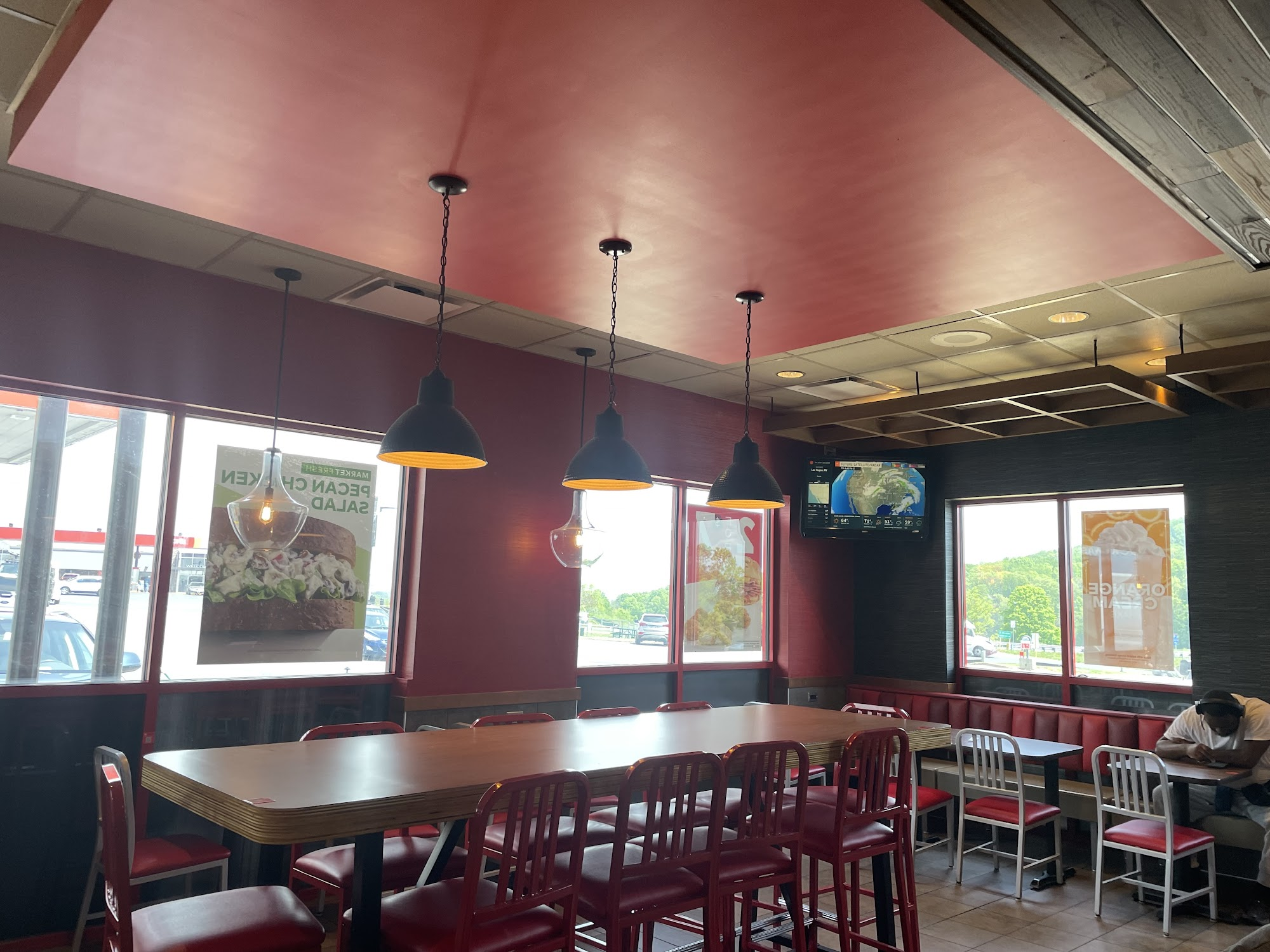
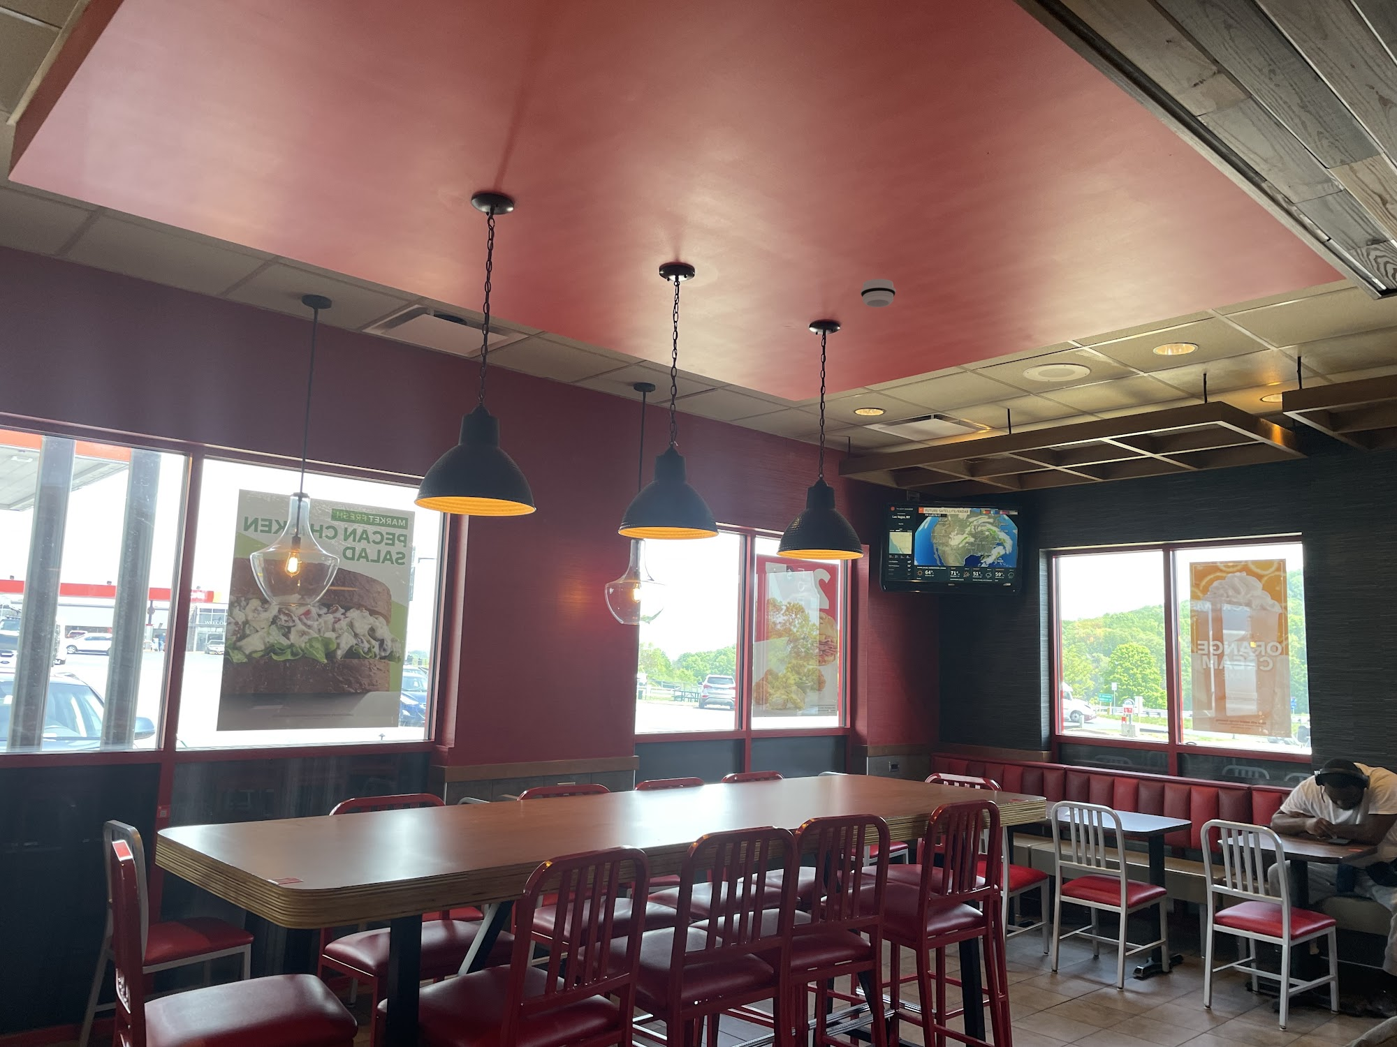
+ smoke detector (878, 294)
